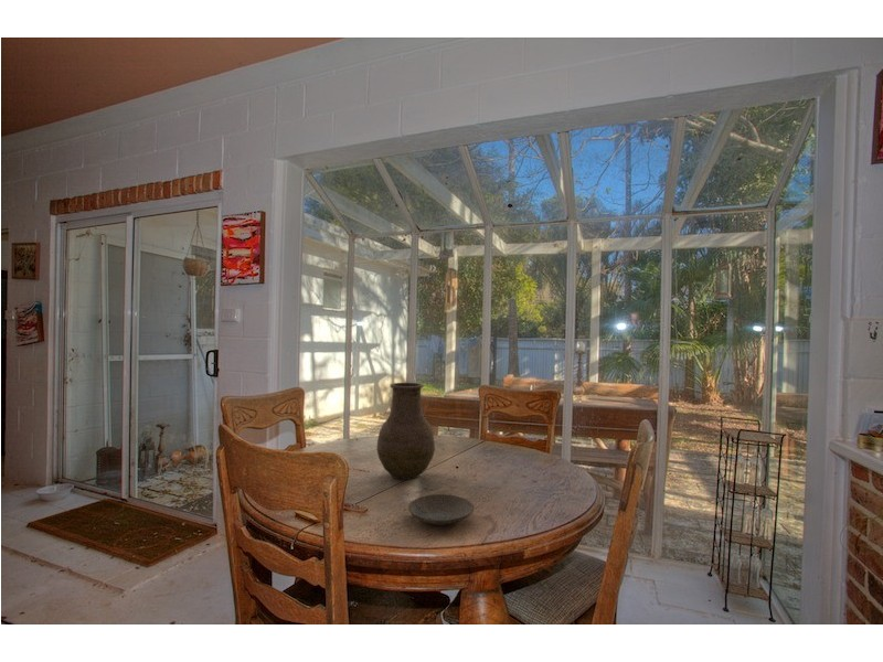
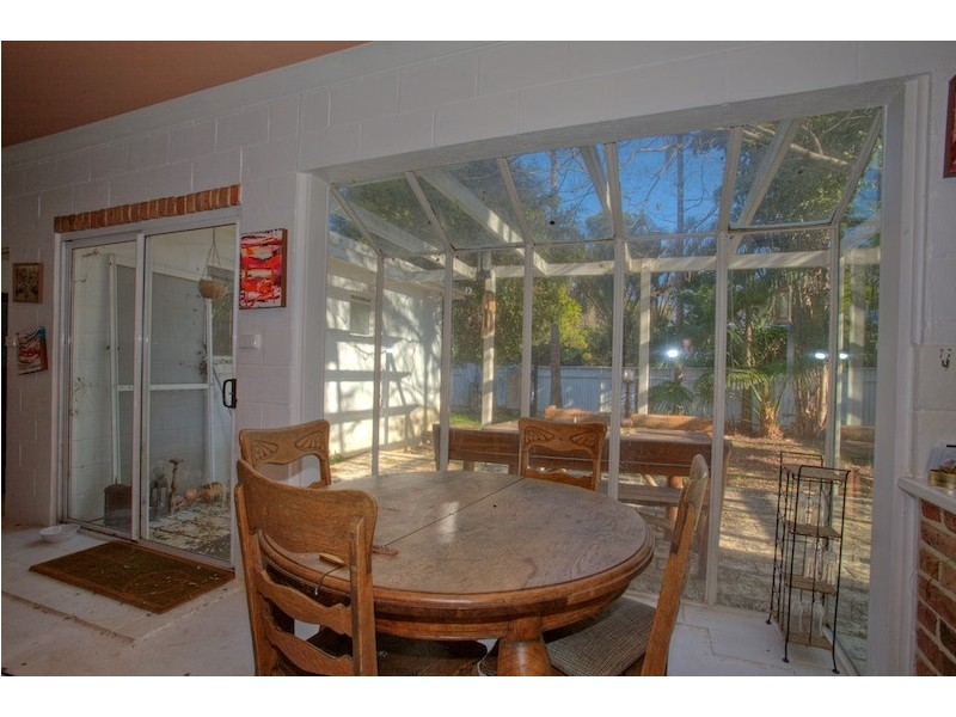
- plate (440, 511)
- vase (406, 429)
